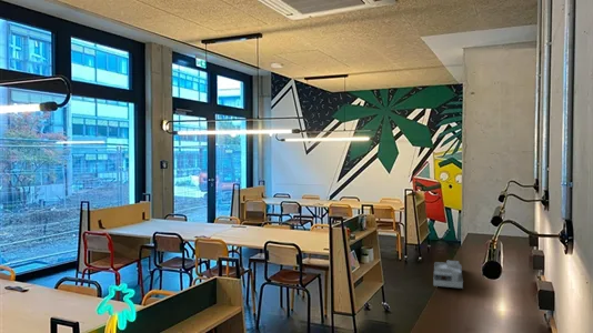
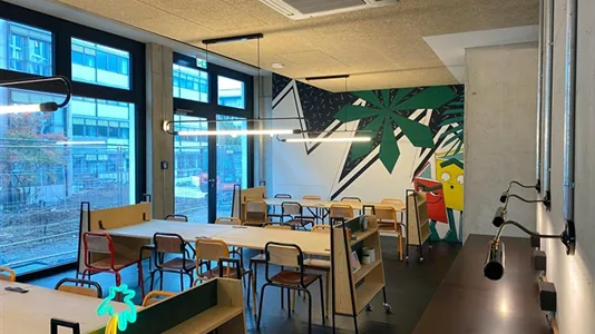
- desk organizer (448, 270)
